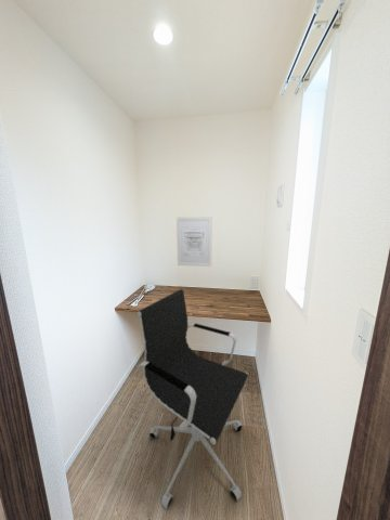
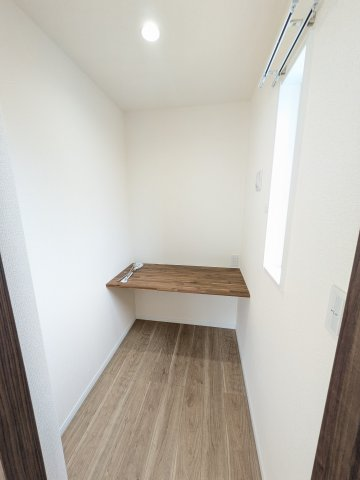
- office chair (195, 386)
- wall art (194, 242)
